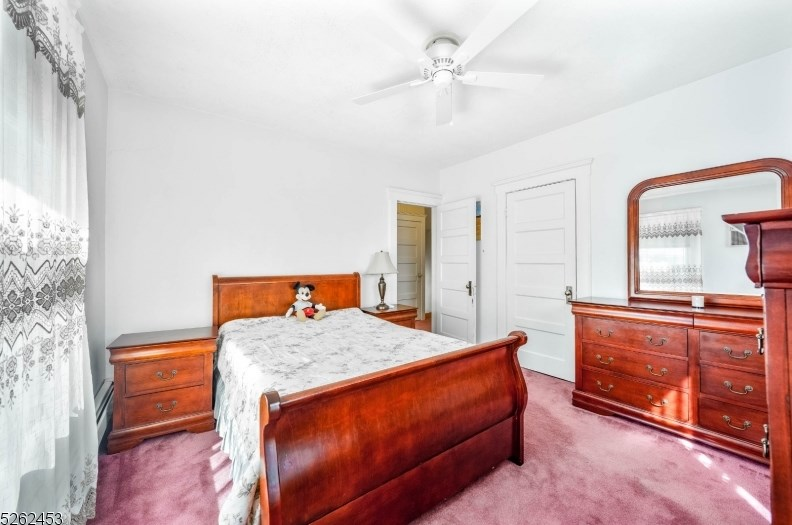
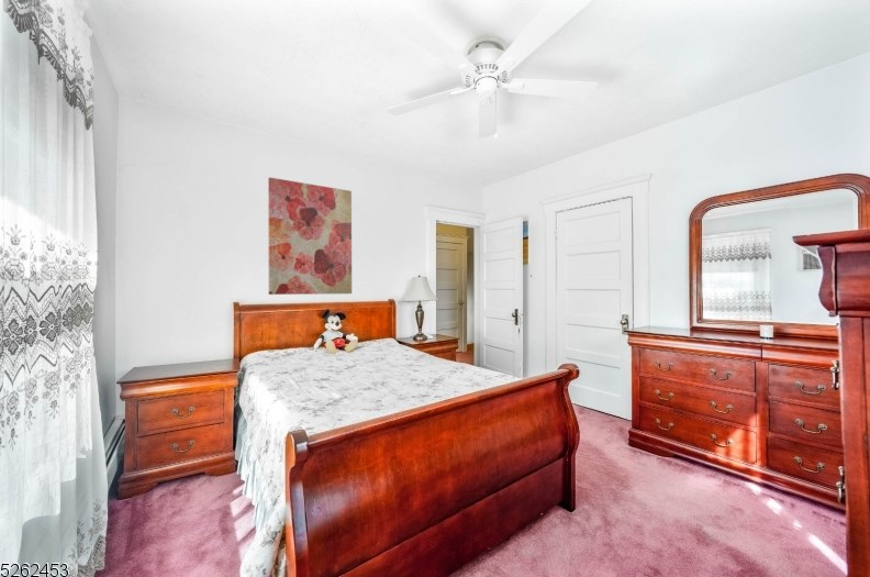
+ wall art (312, 238)
